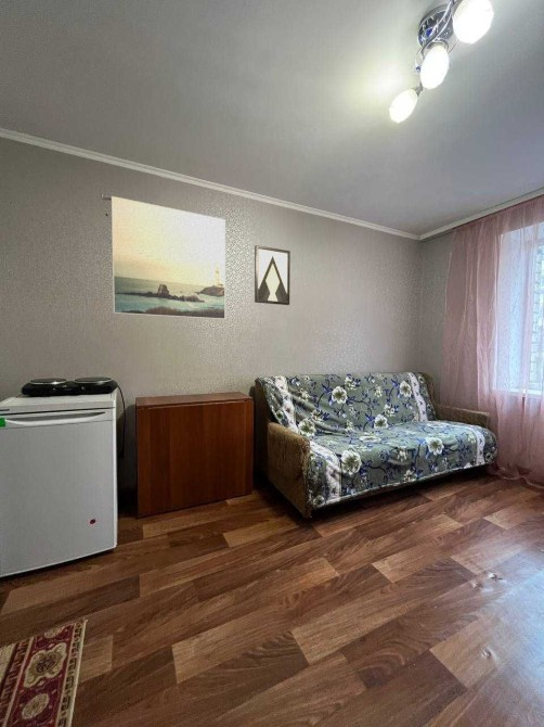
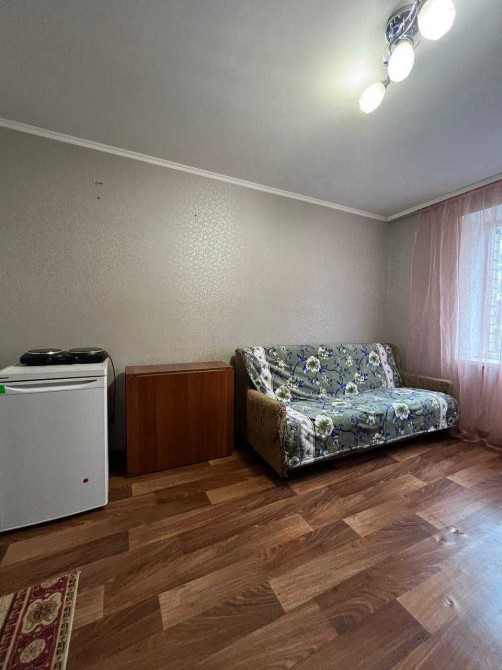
- wall art (272, 276)
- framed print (172, 263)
